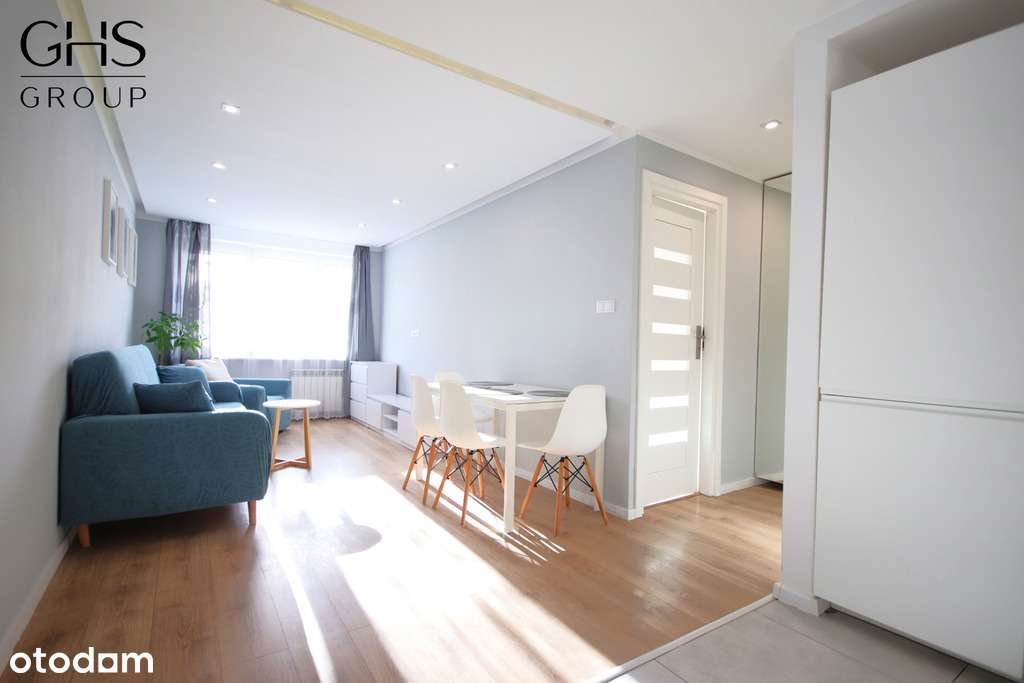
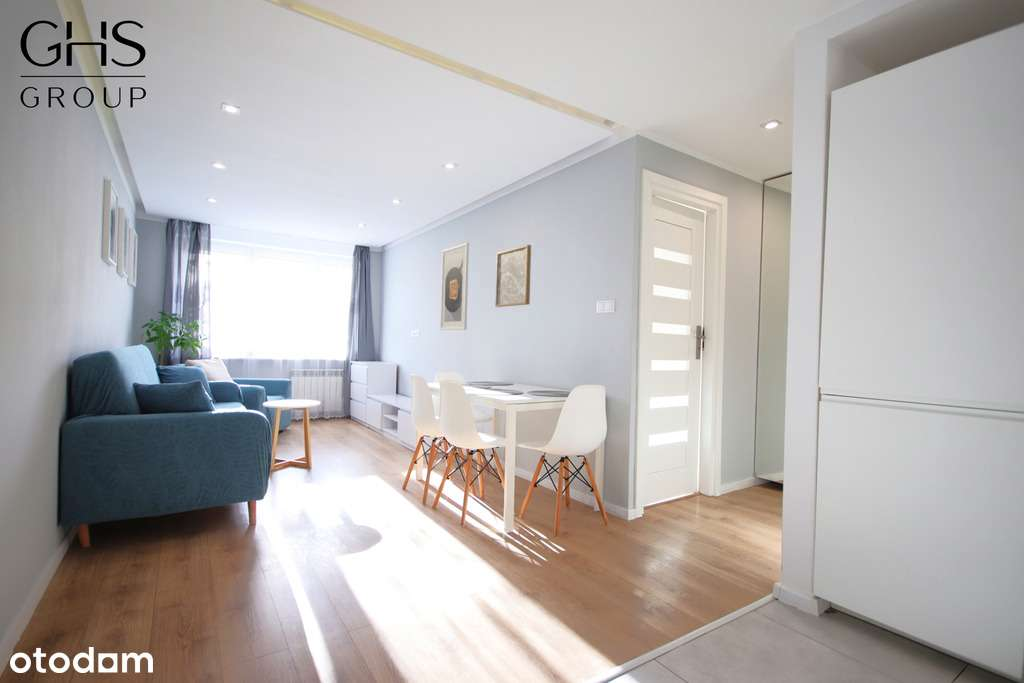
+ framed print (453, 288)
+ wall art (512, 277)
